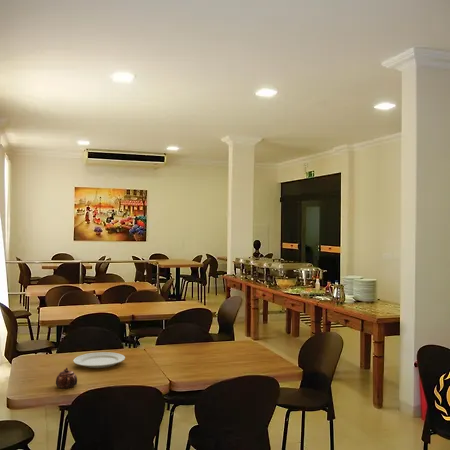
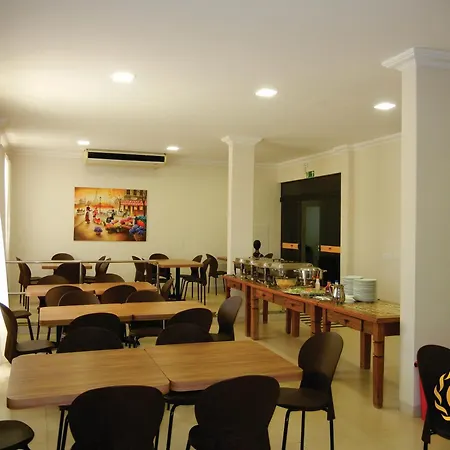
- teapot (66, 377)
- chinaware (99, 360)
